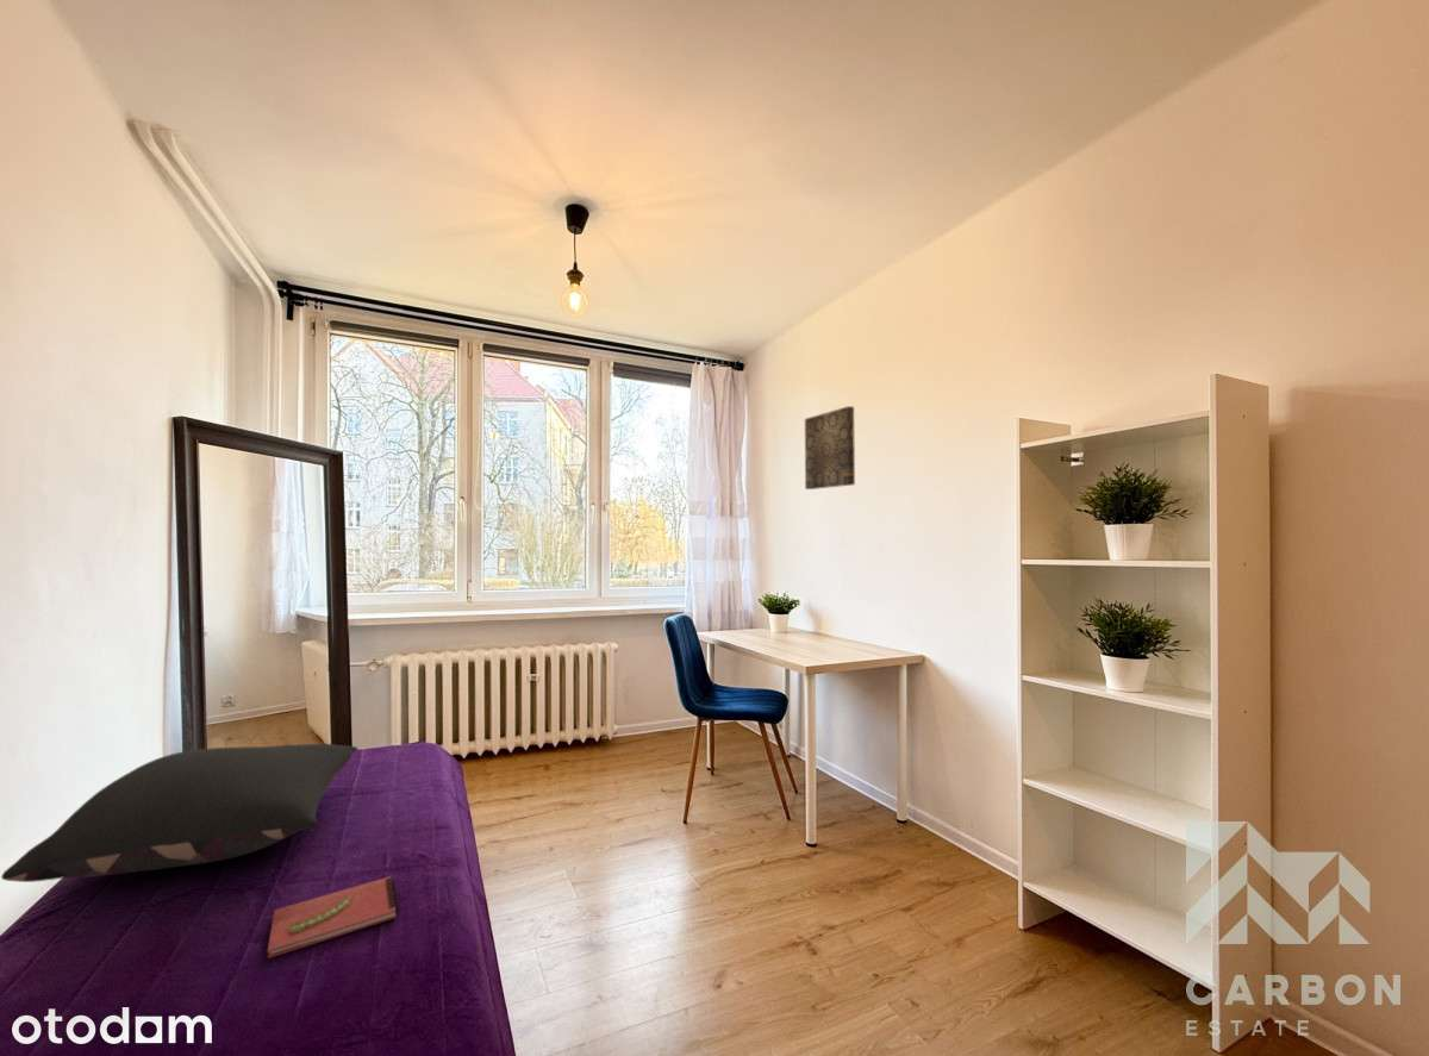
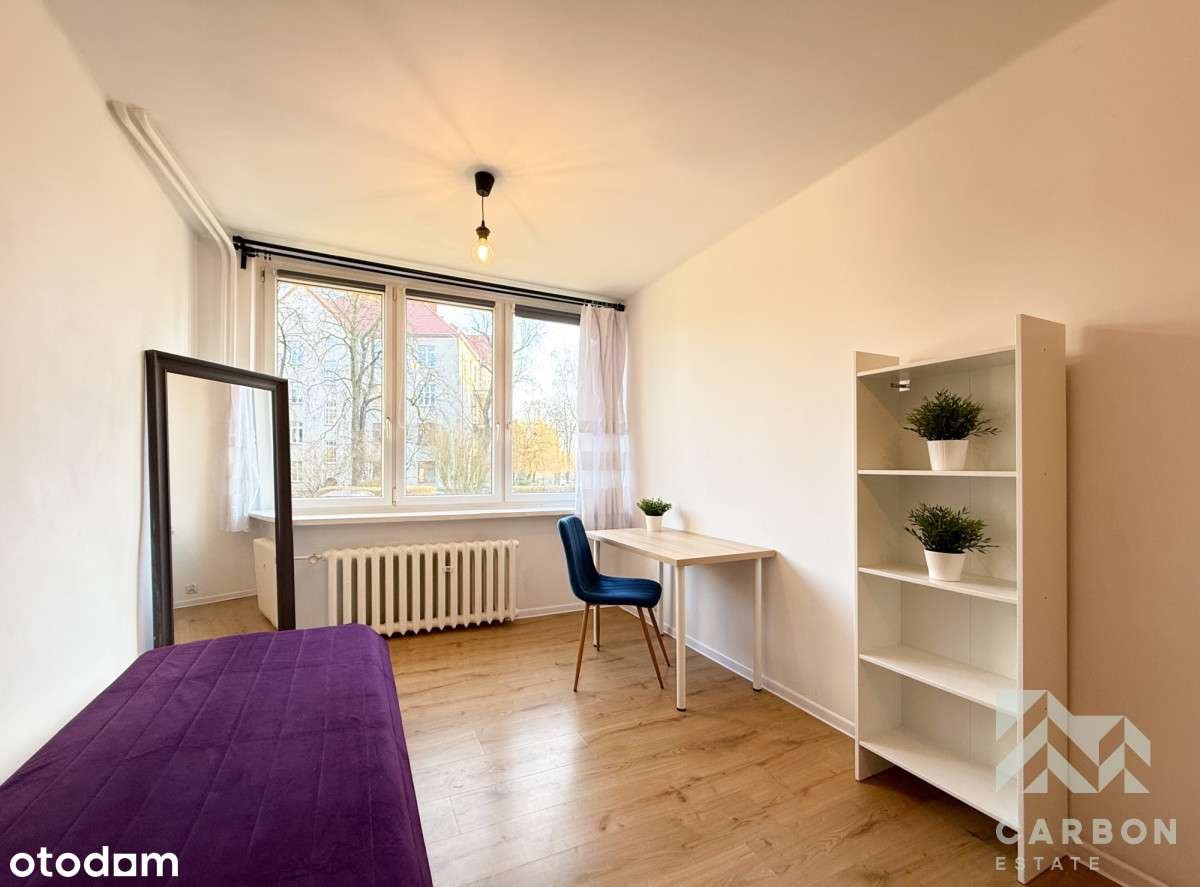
- wall art (828, 450)
- notebook (336, 912)
- pillow (220, 800)
